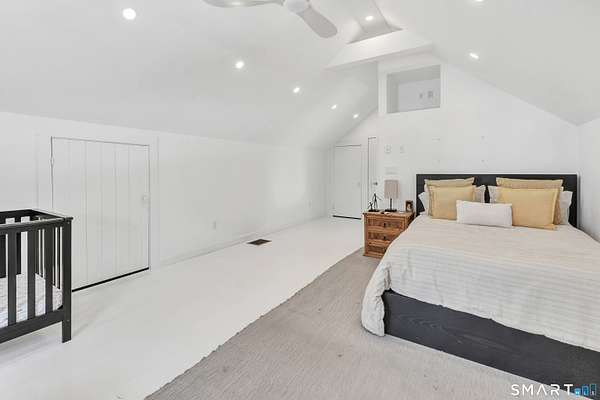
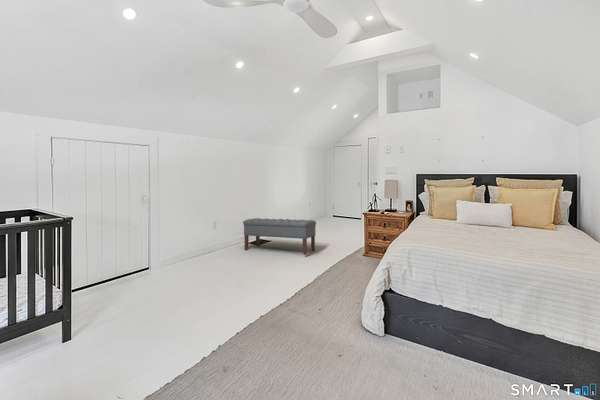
+ bench (279, 234)
